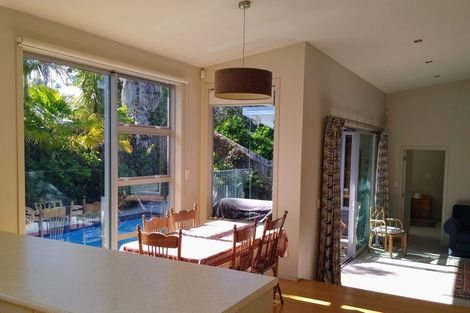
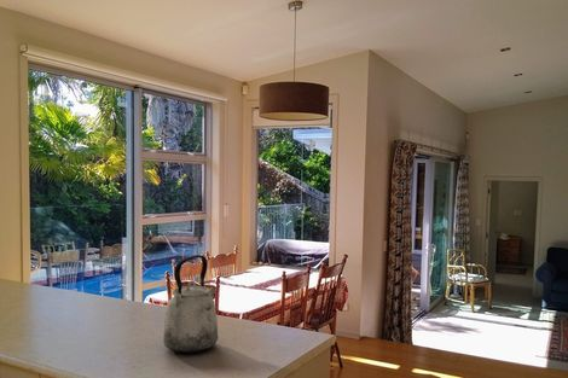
+ kettle (196, 298)
